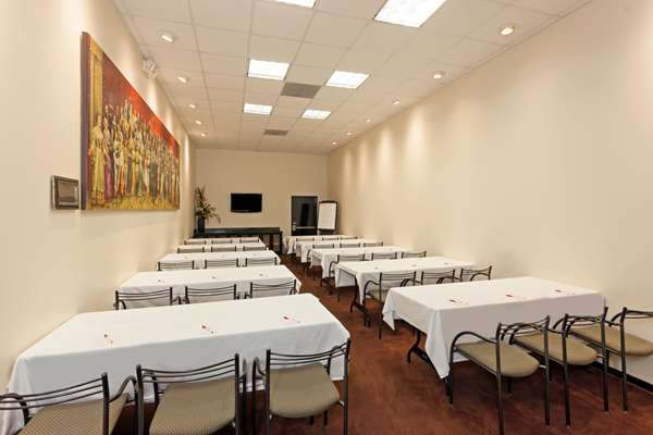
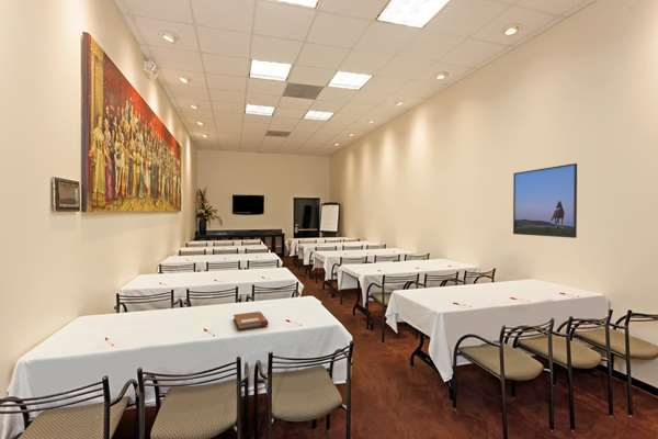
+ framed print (542, 202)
+ notebook (250, 319)
